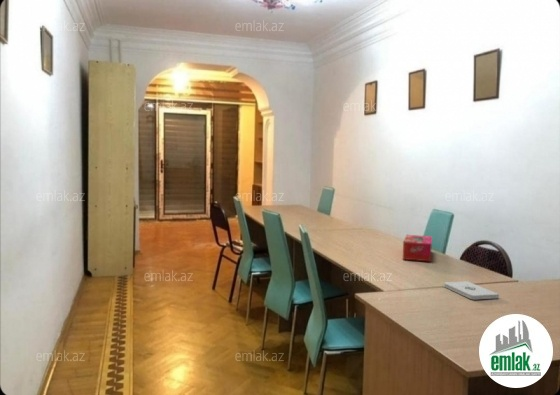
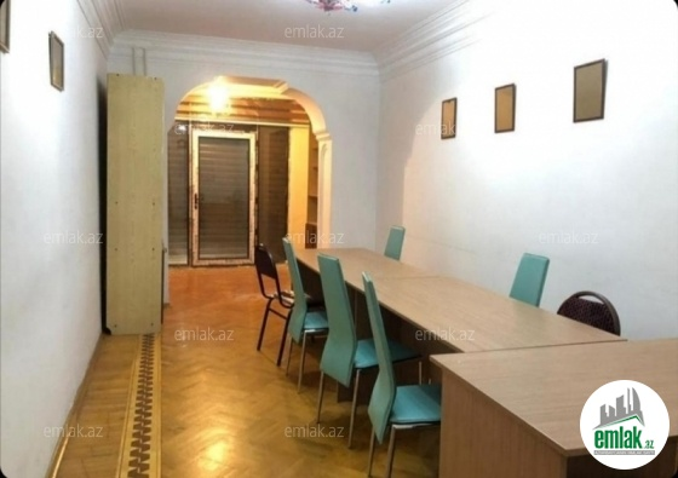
- notepad (469, 289)
- tissue box (417, 247)
